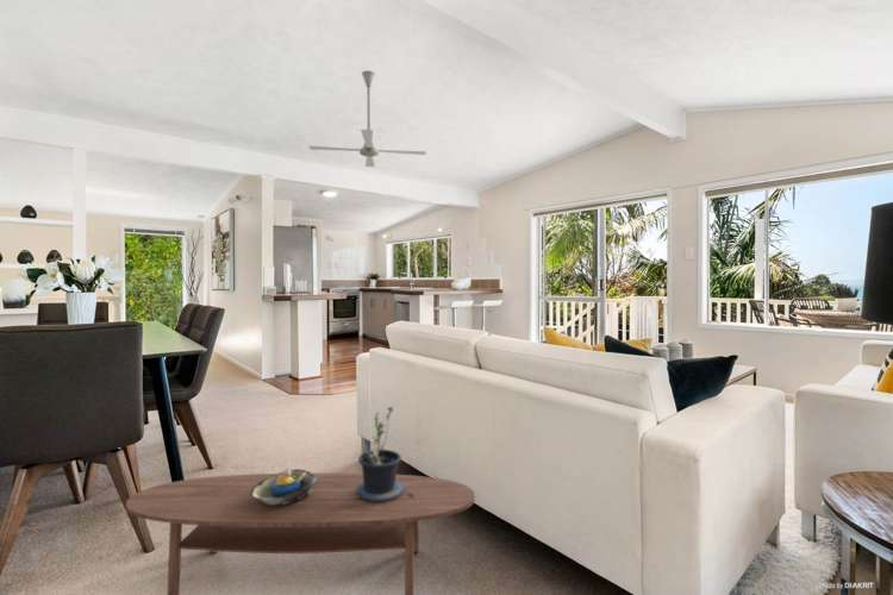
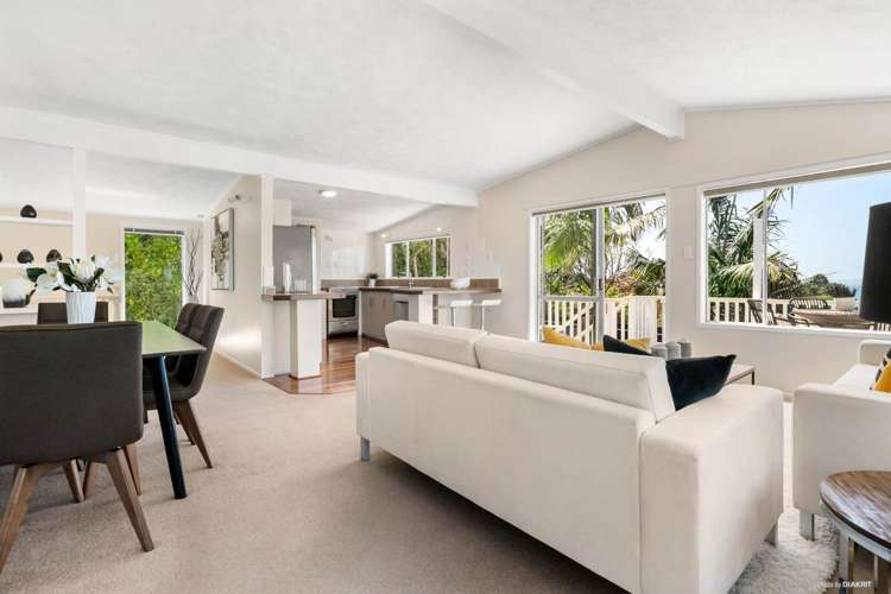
- potted plant (381, 449)
- ceiling fan (368, 114)
- coffee table (304, 533)
- decorative bowl (288, 478)
